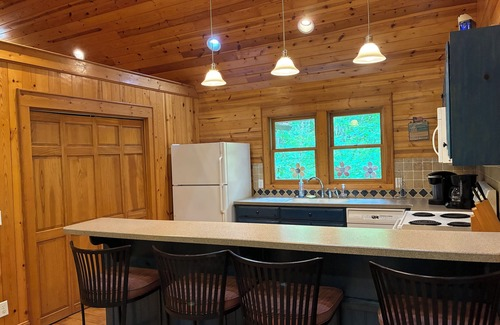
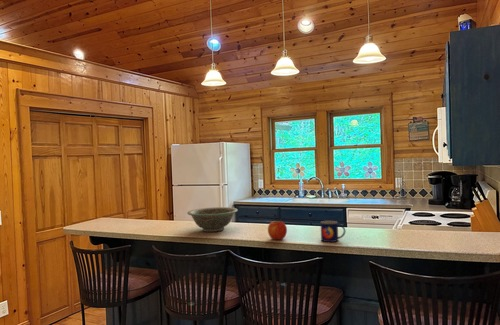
+ decorative bowl (213, 220)
+ apple (277, 229)
+ mug (333, 231)
